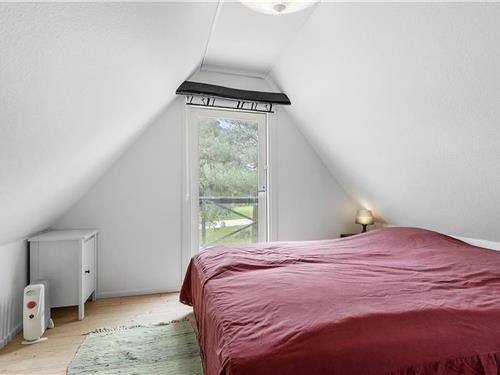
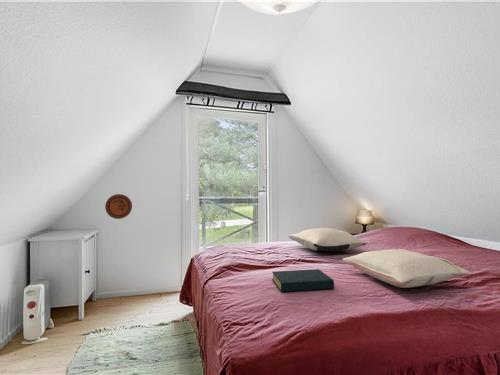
+ pillow (325, 238)
+ pillow (400, 266)
+ decorative plate (118, 206)
+ hardback book (301, 279)
